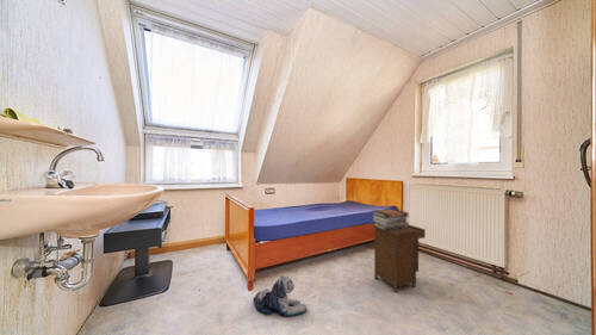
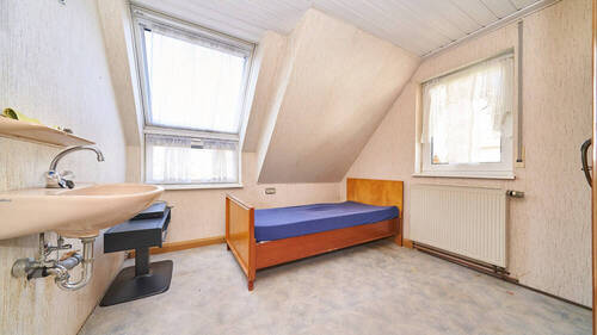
- book stack (390, 218)
- plush toy (279, 290)
- nightstand (399, 253)
